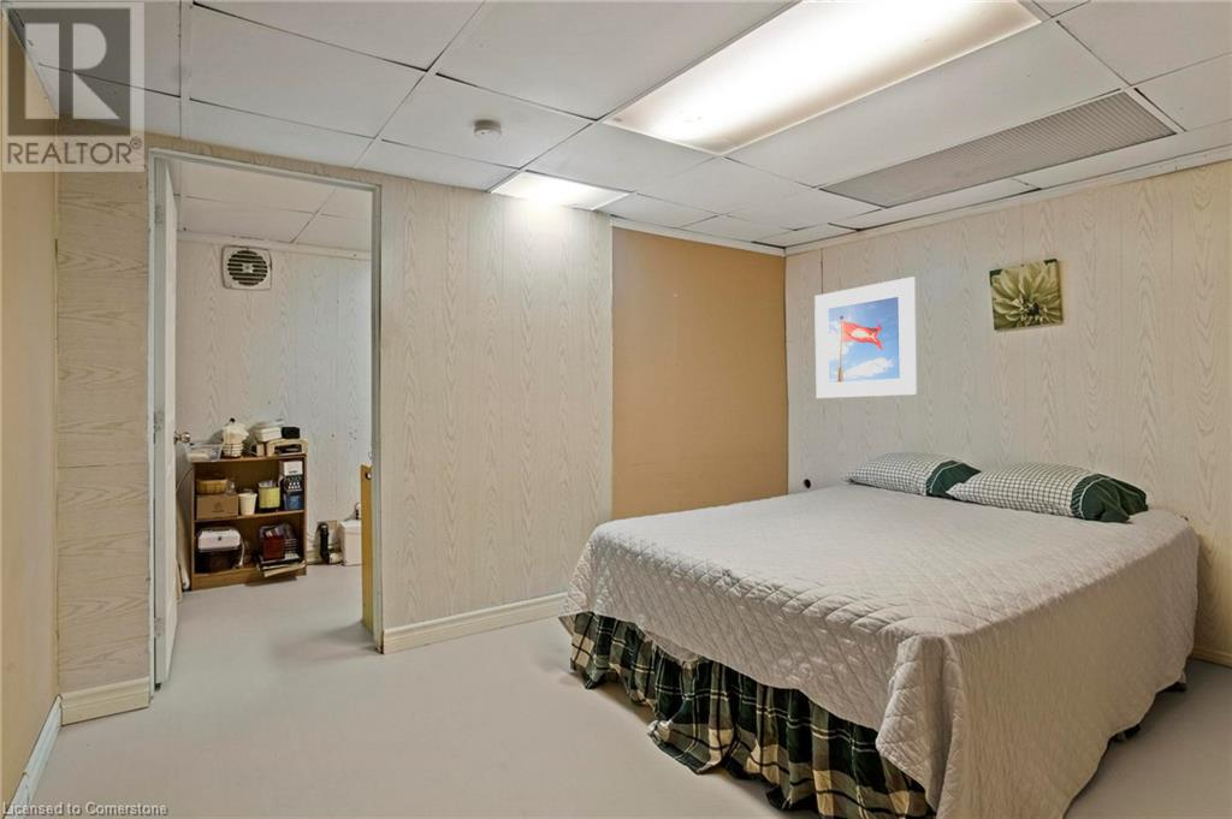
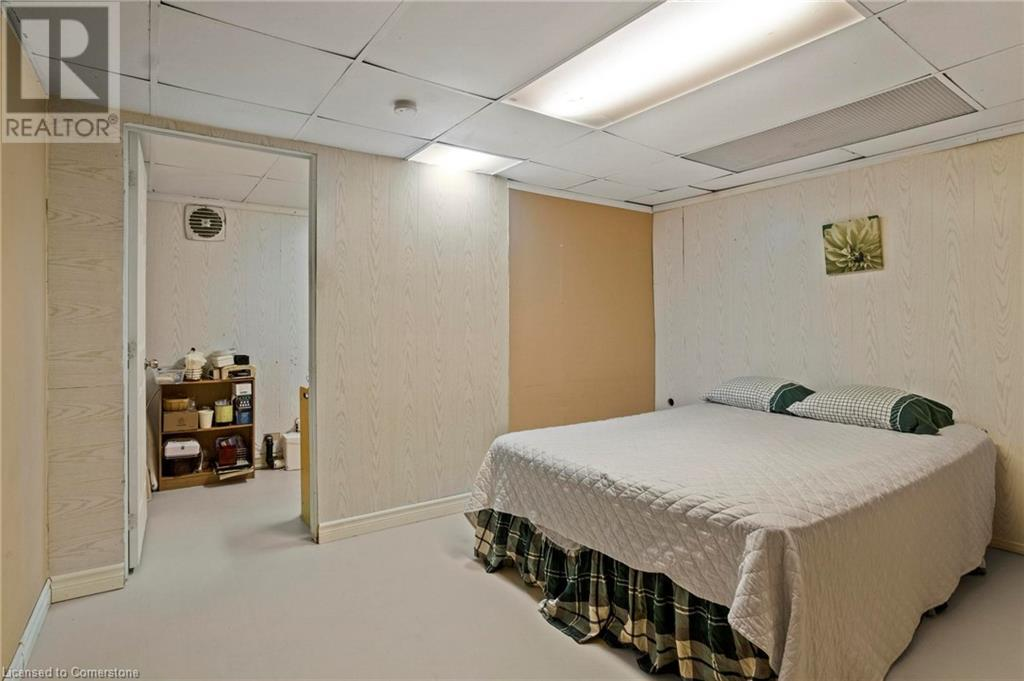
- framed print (863, 342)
